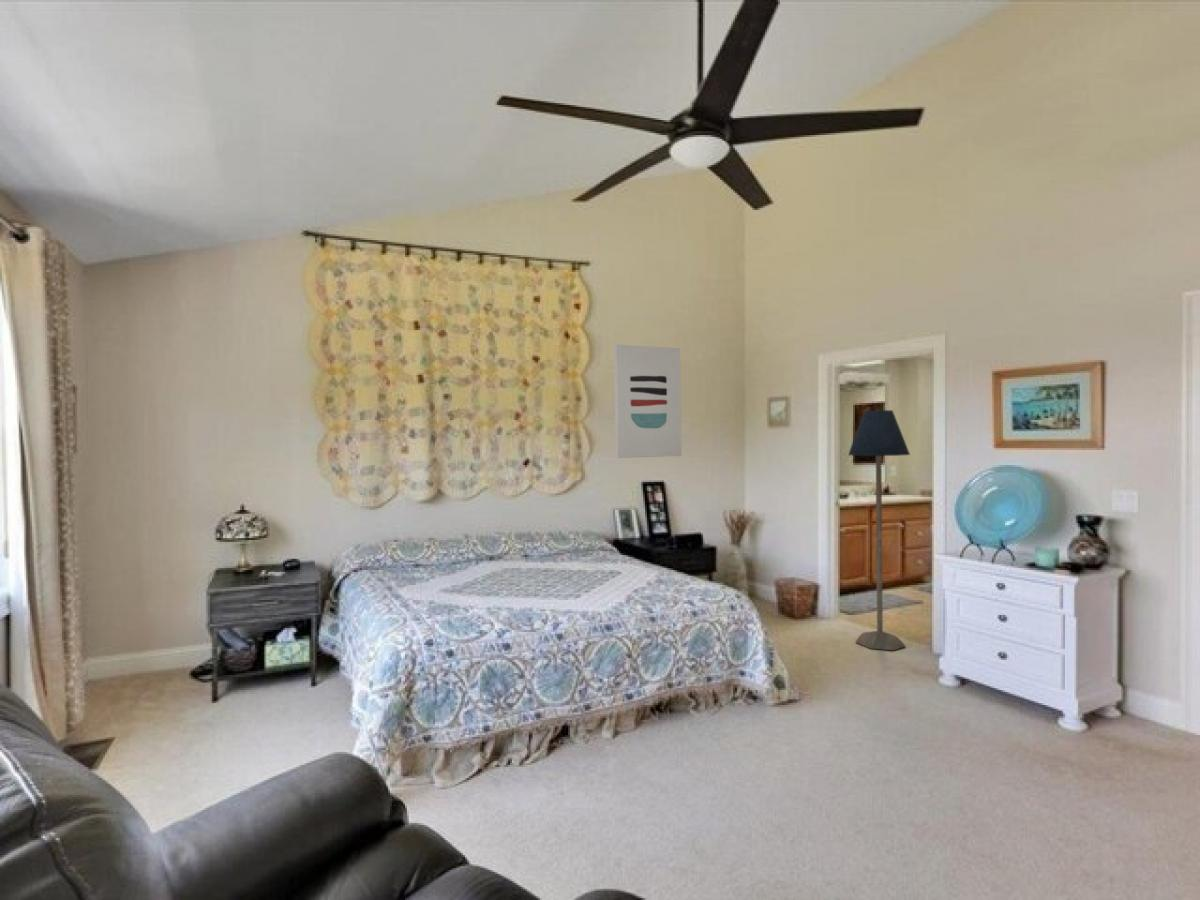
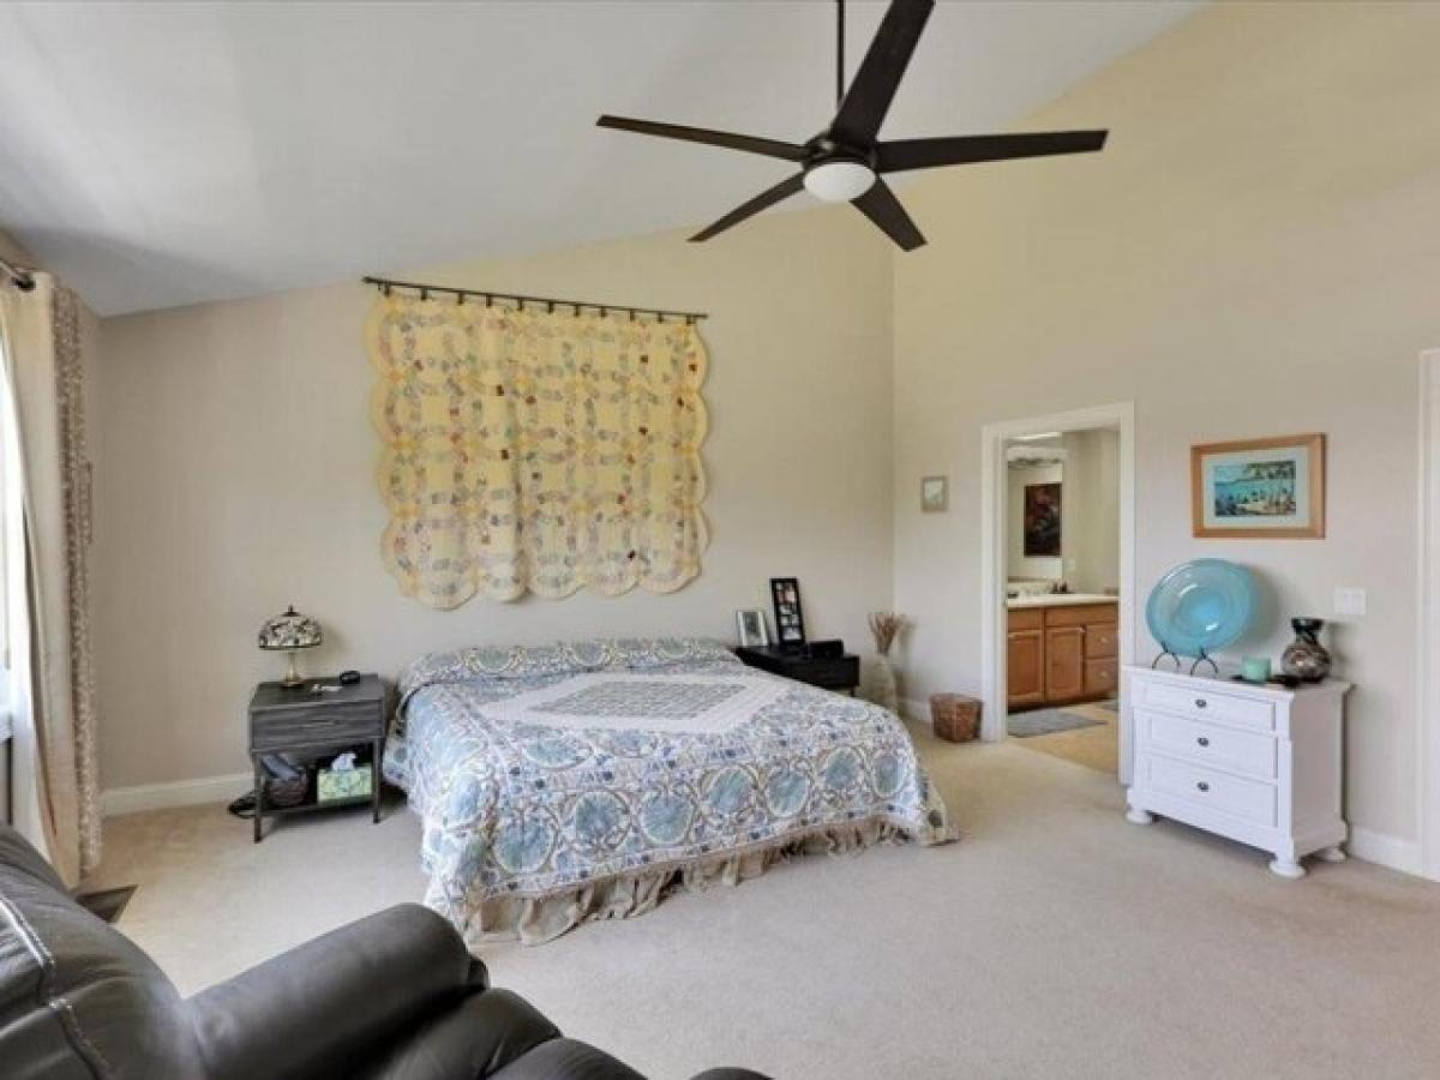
- wall art (648, 401)
- floor lamp (878, 527)
